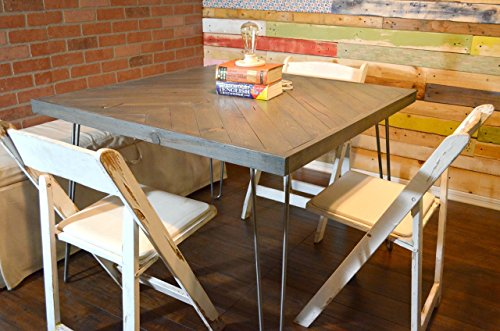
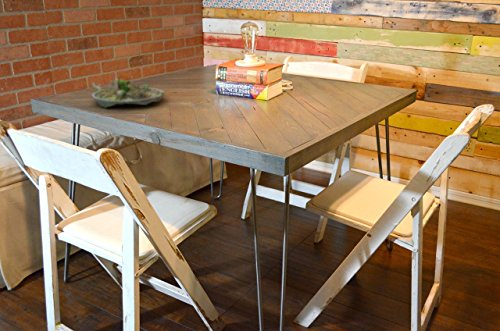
+ succulent planter (128, 87)
